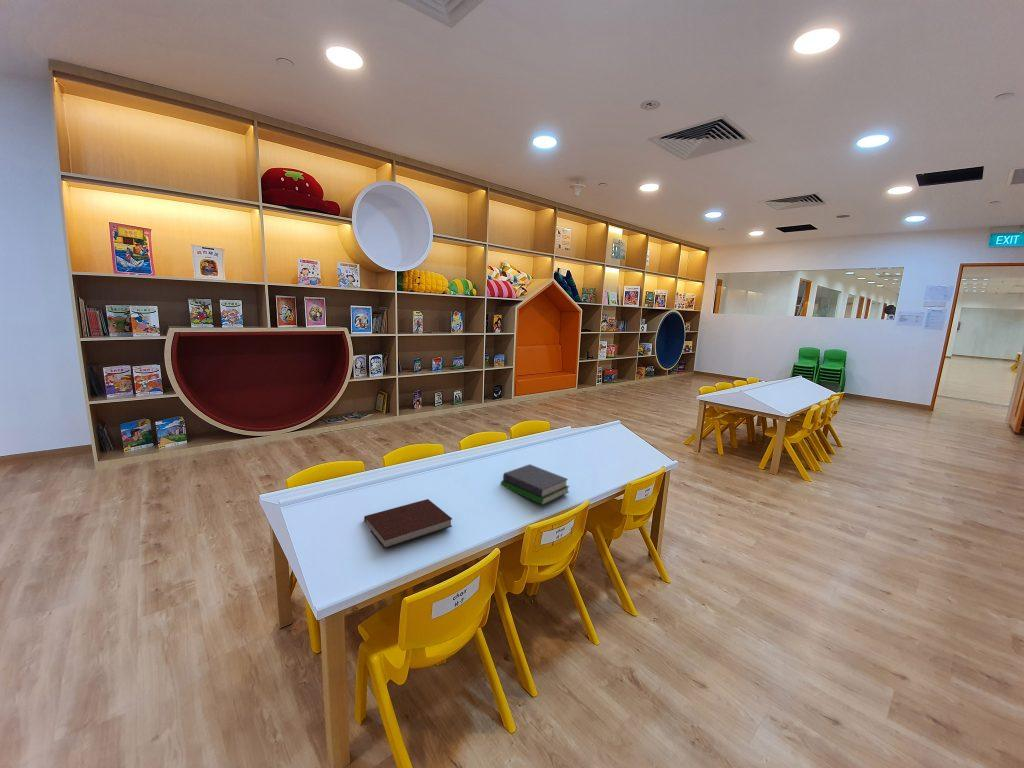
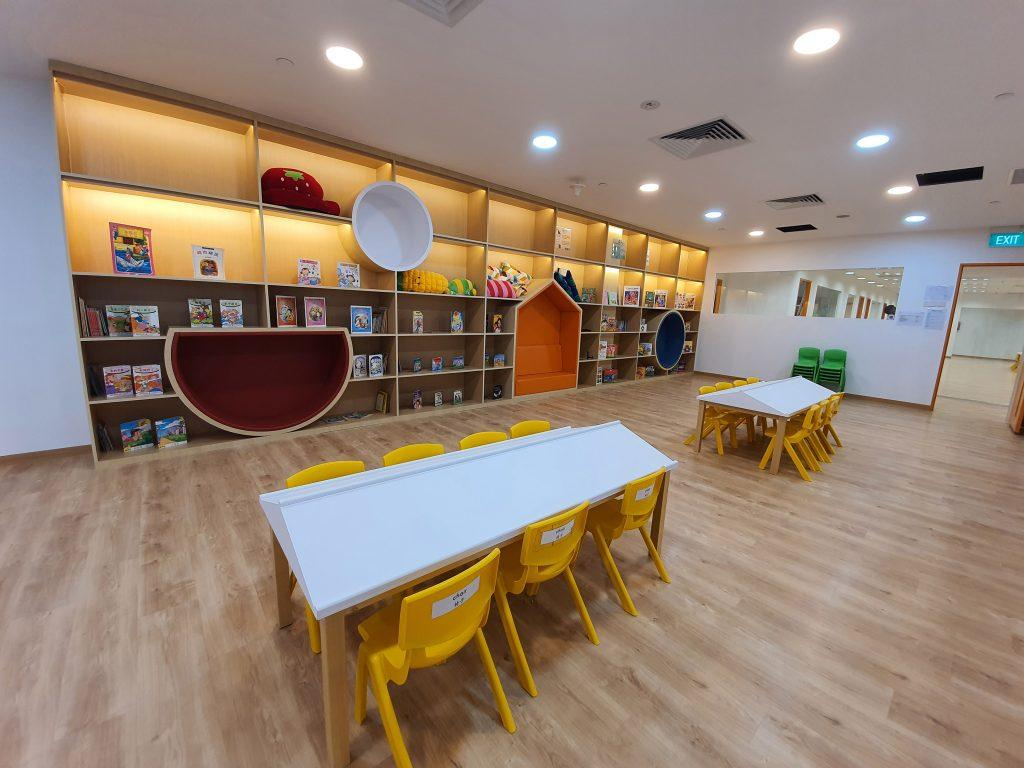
- notebook (408, 521)
- book (534, 482)
